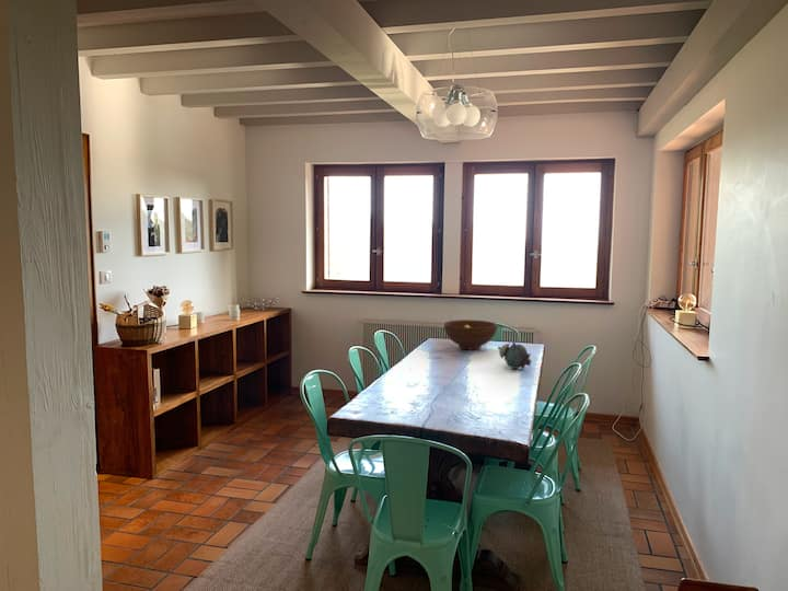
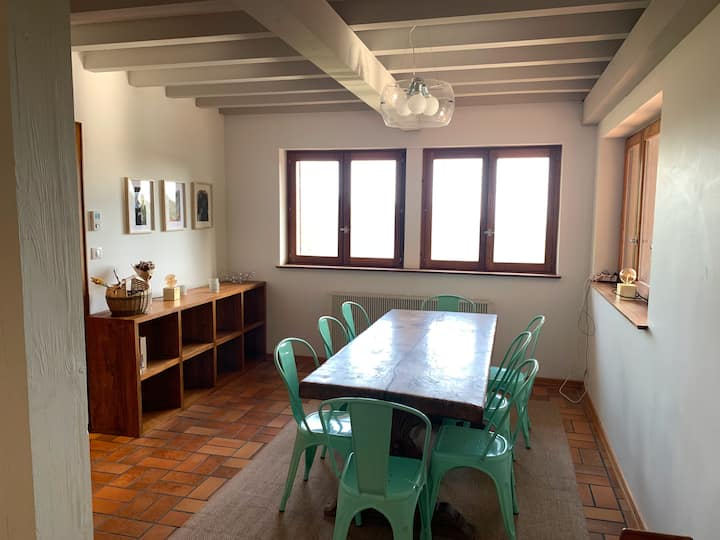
- teapot (513, 354)
- fruit bowl (470, 336)
